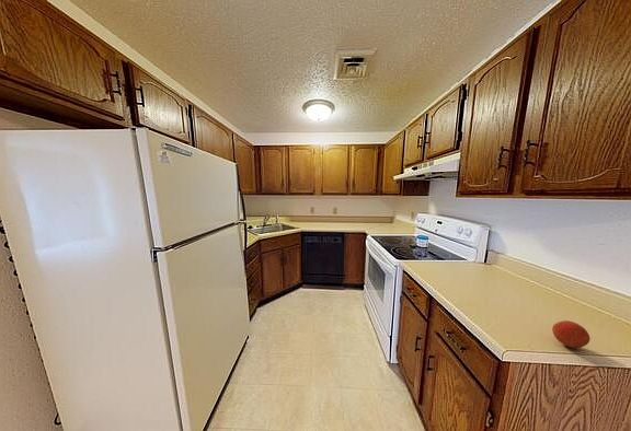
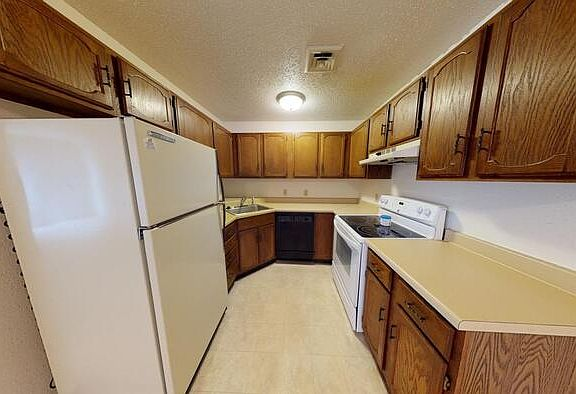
- fruit (570, 334)
